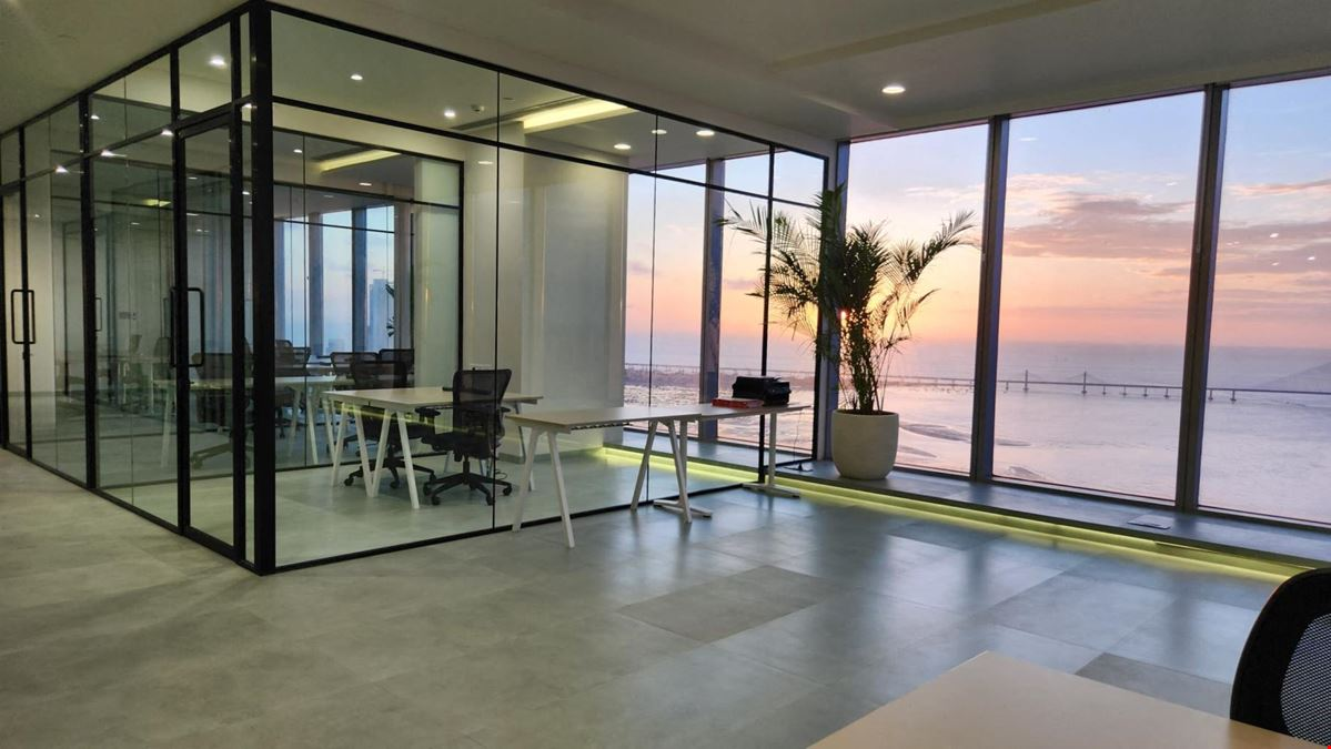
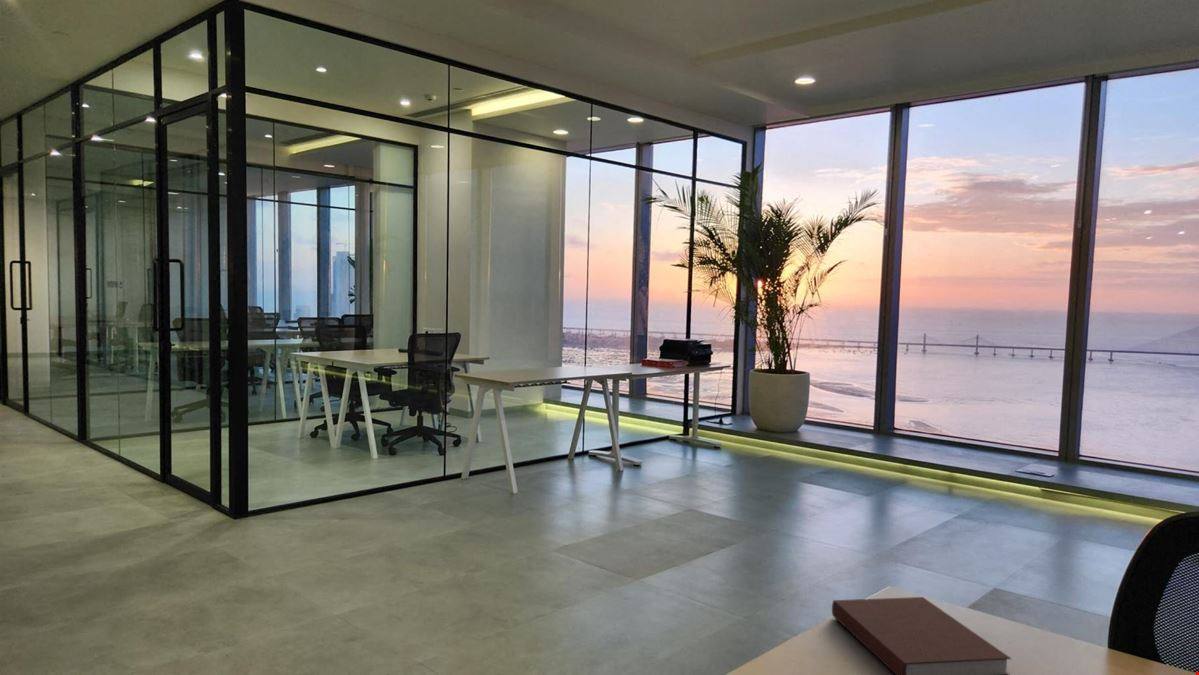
+ notebook (913, 635)
